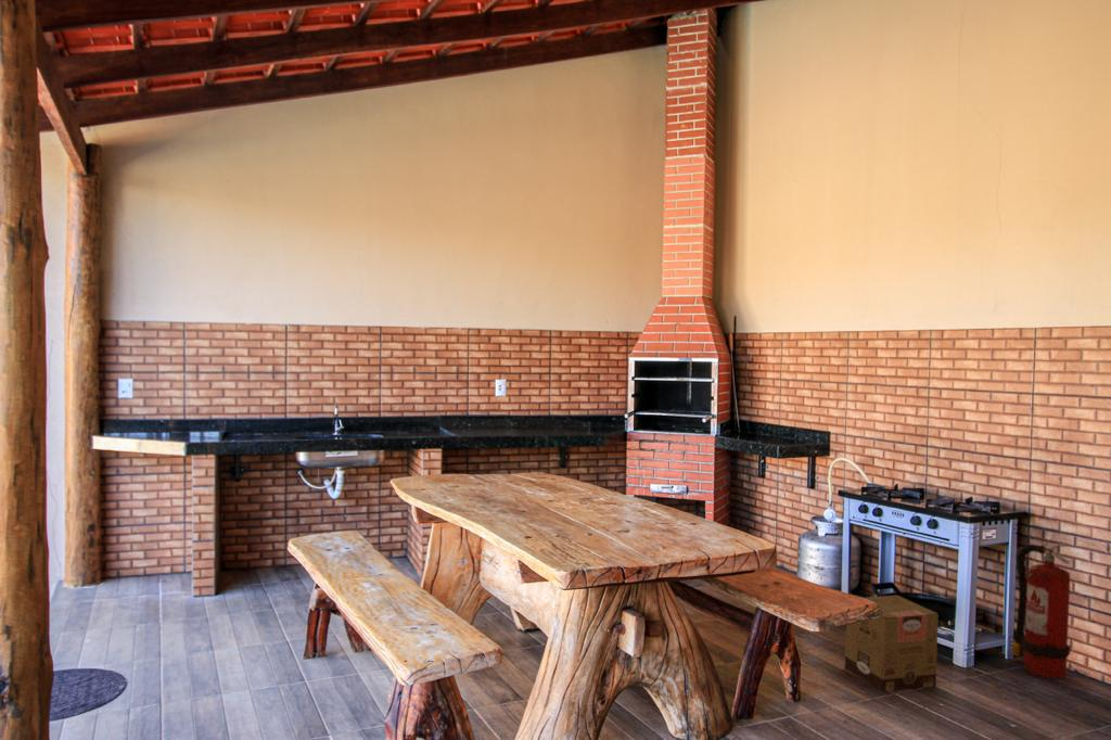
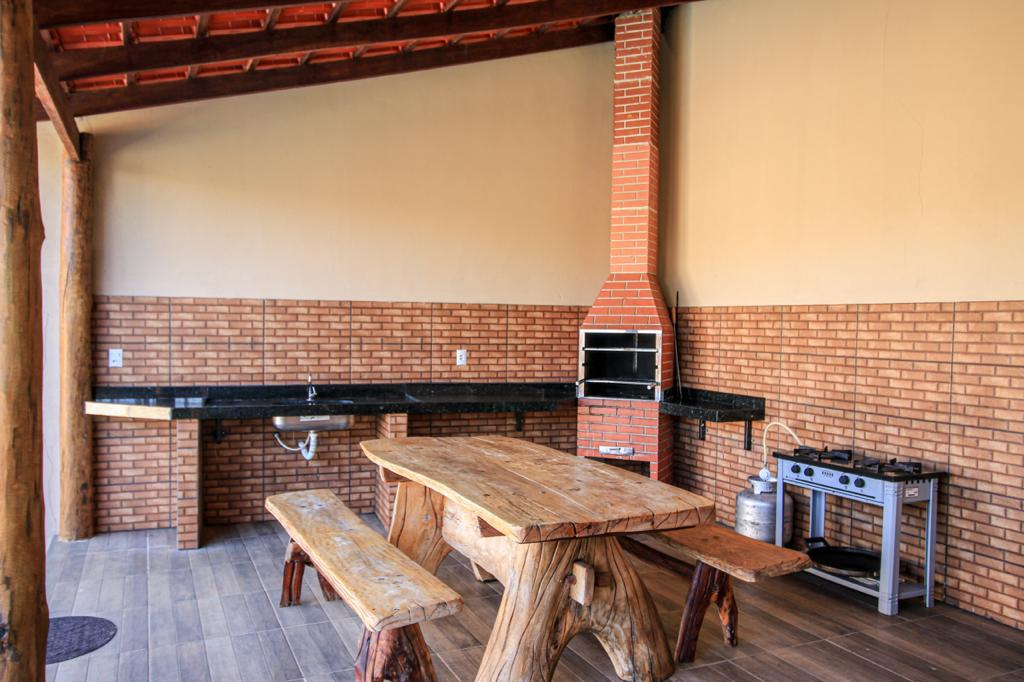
- cardboard box (890, 641)
- fire extinguisher (1040, 603)
